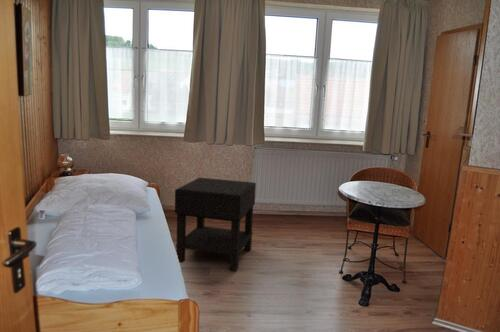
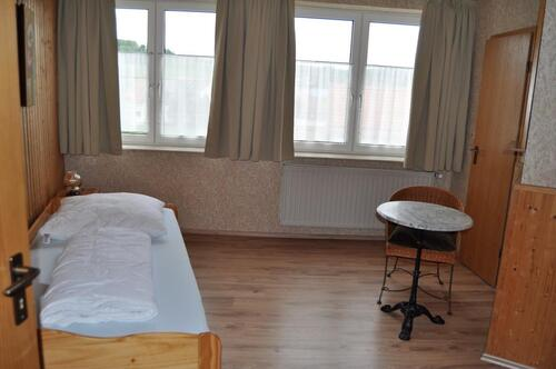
- nightstand (217, 219)
